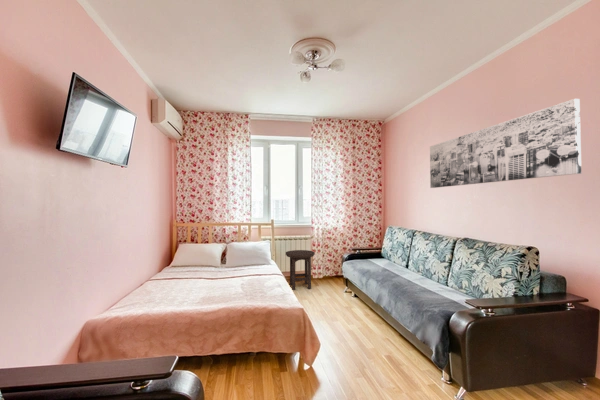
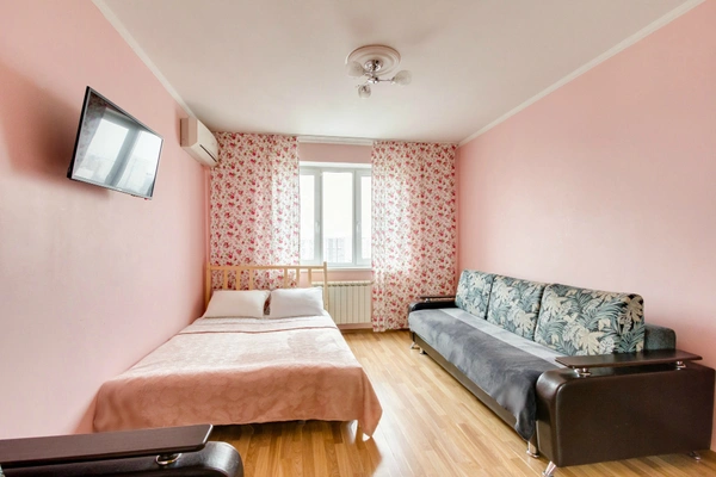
- wall art (483, 156)
- stool (302, 273)
